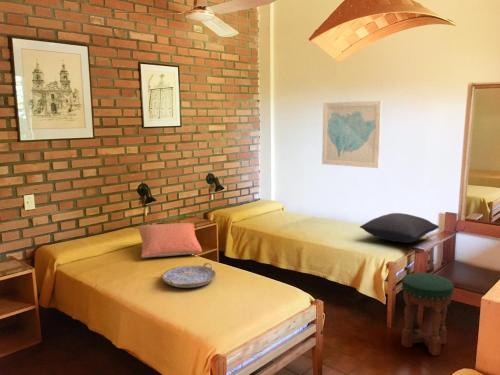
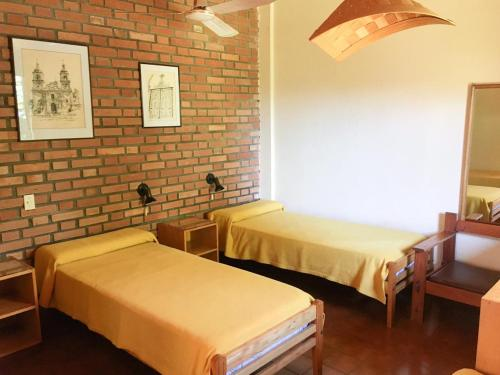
- pillow (169, 239)
- pillow (399, 227)
- serving tray (189, 275)
- stool (428, 306)
- wall art (350, 134)
